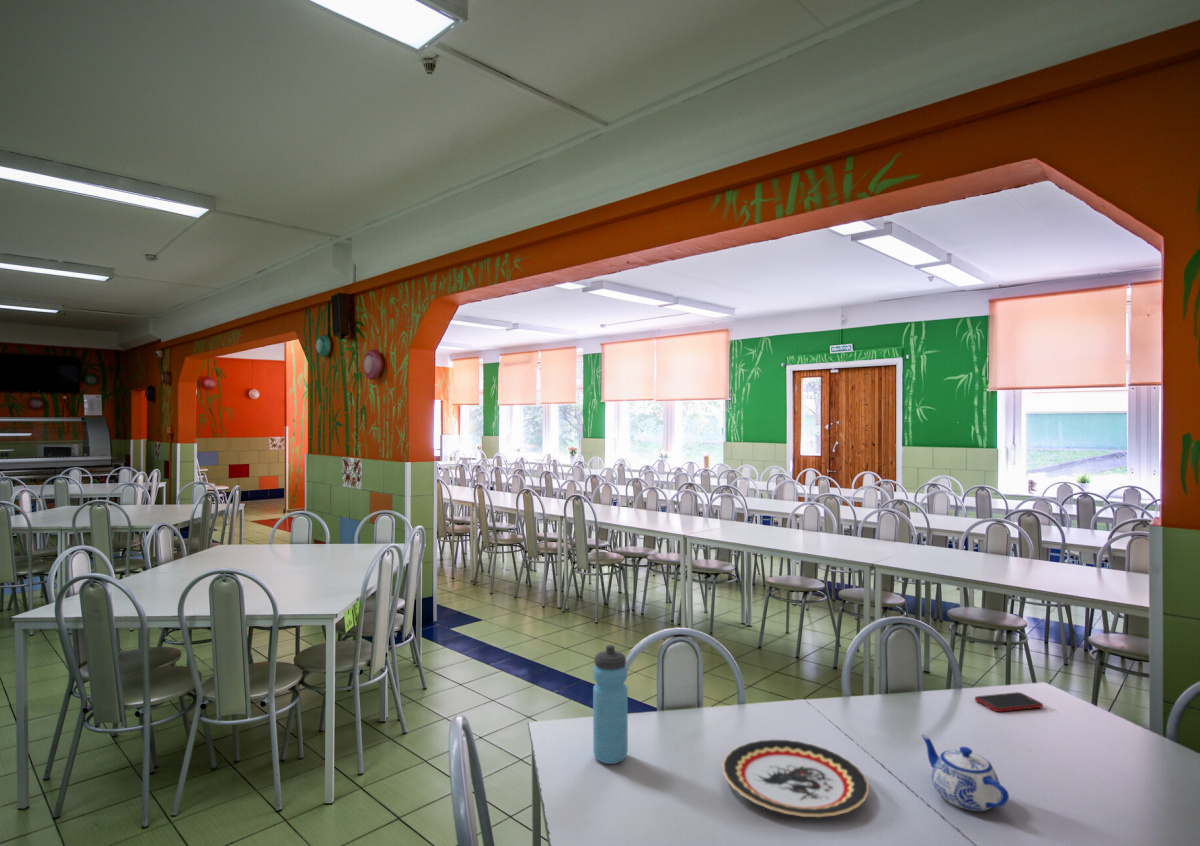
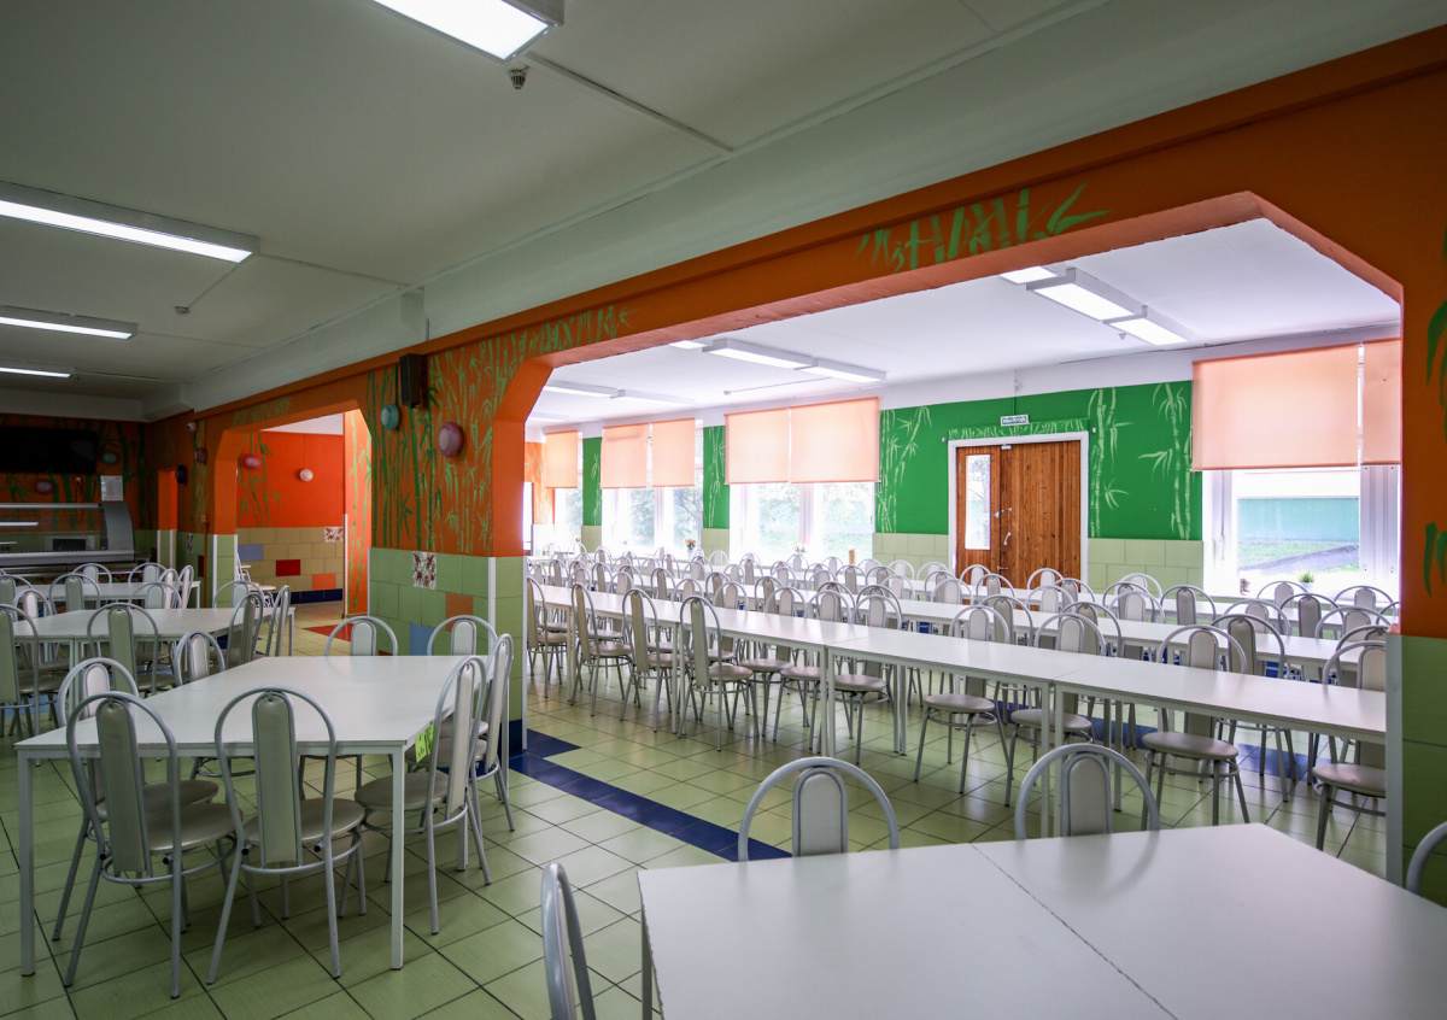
- plate (793, 778)
- teapot (961, 771)
- water bottle (610, 701)
- cell phone (1008, 702)
